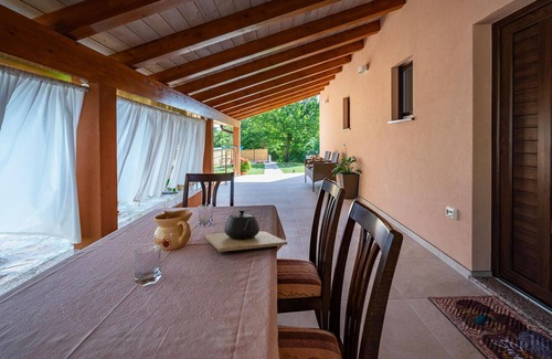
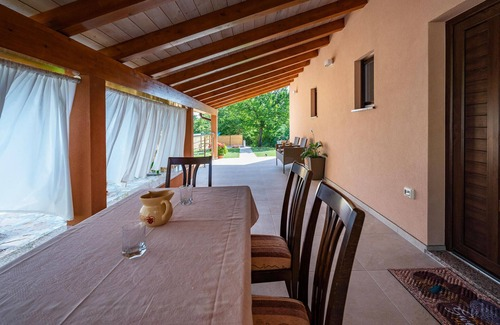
- teapot (243, 225)
